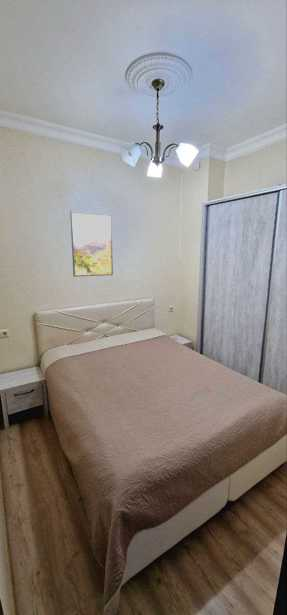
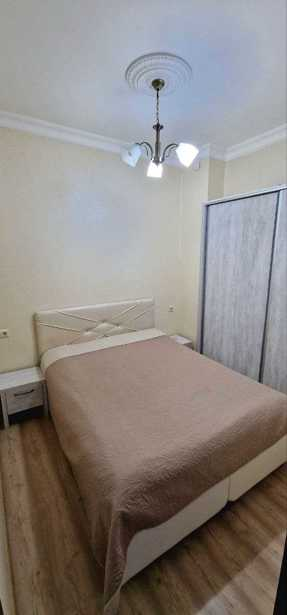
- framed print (92, 245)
